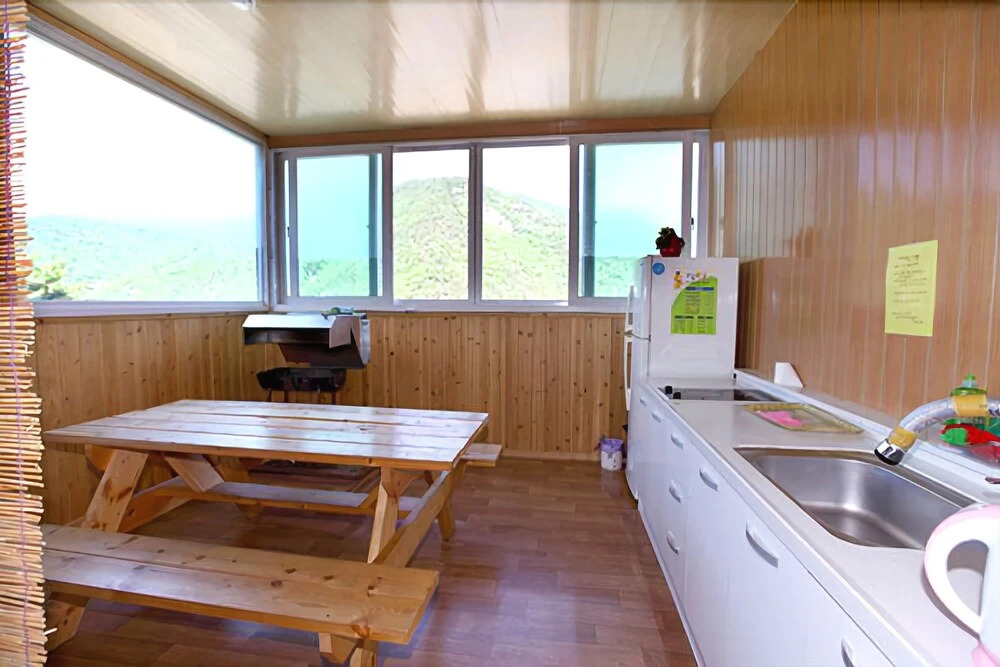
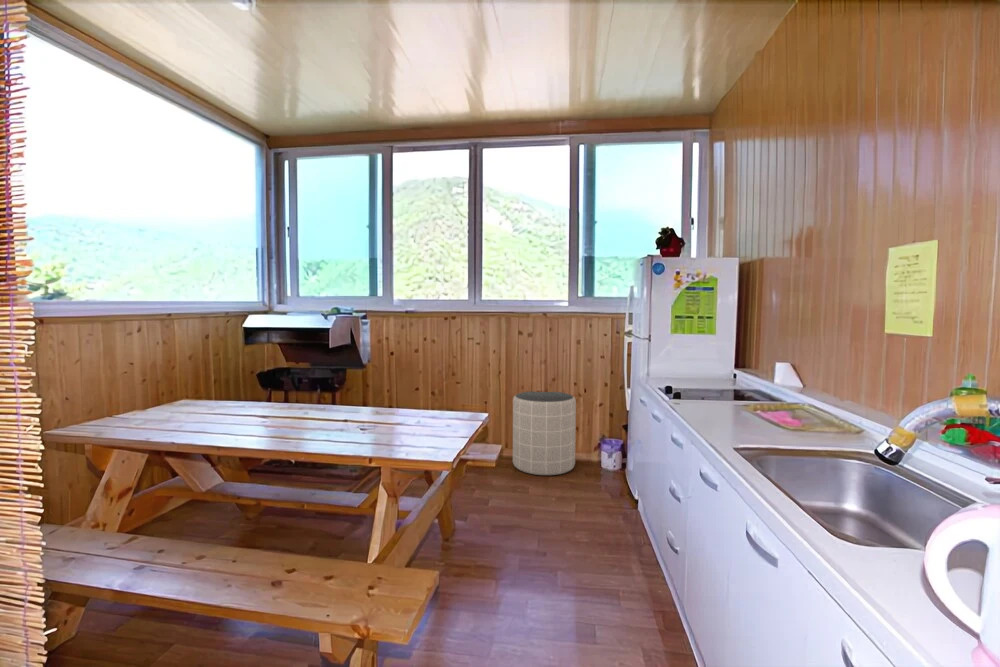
+ trash can (543, 430)
